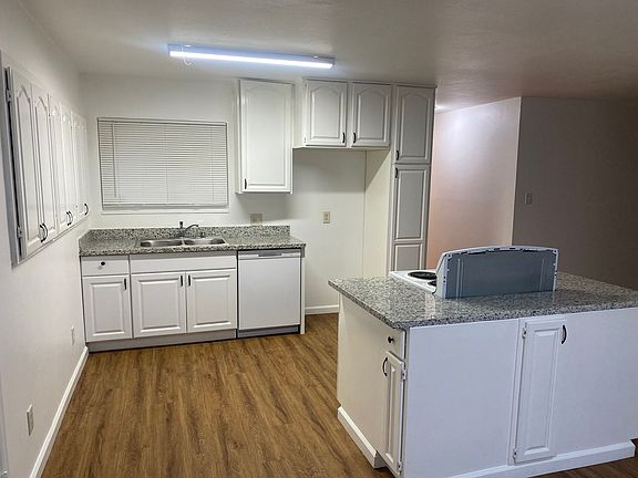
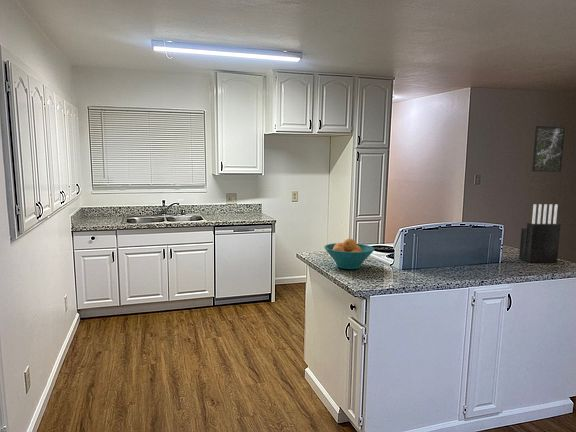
+ fruit bowl (349, 252)
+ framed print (548, 149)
+ knife block (539, 232)
